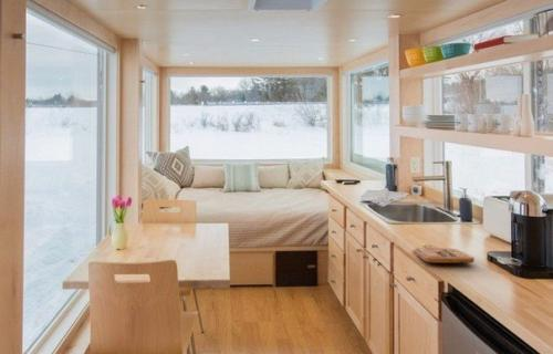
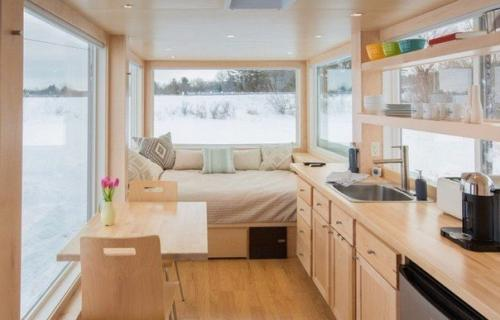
- cutting board (438, 252)
